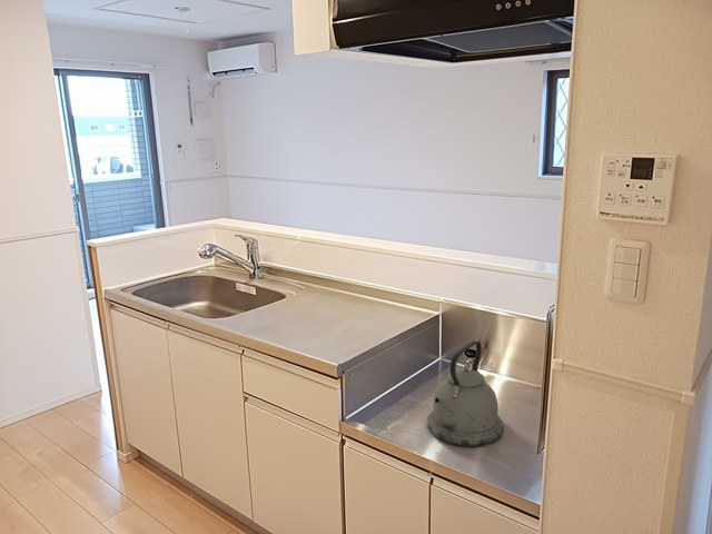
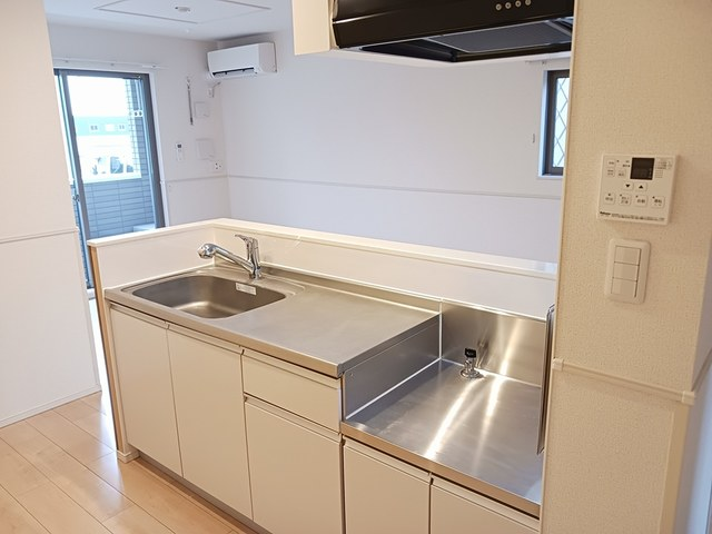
- kettle (465, 389)
